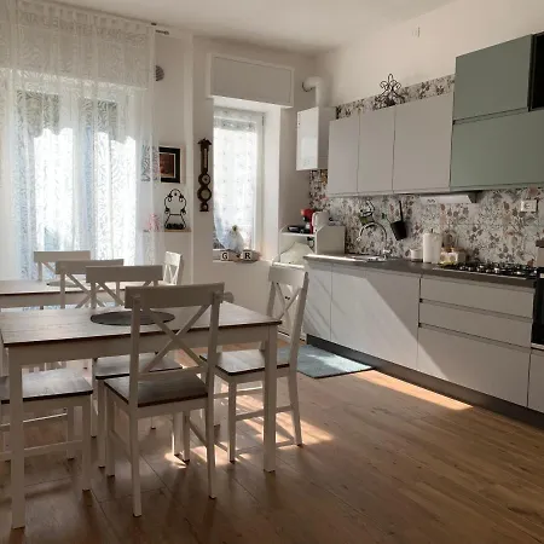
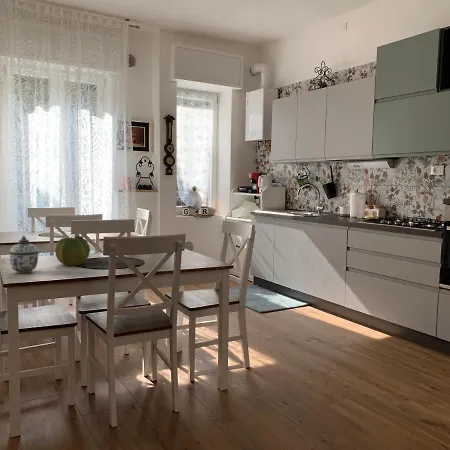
+ cabbage (74, 250)
+ lidded jar (24, 253)
